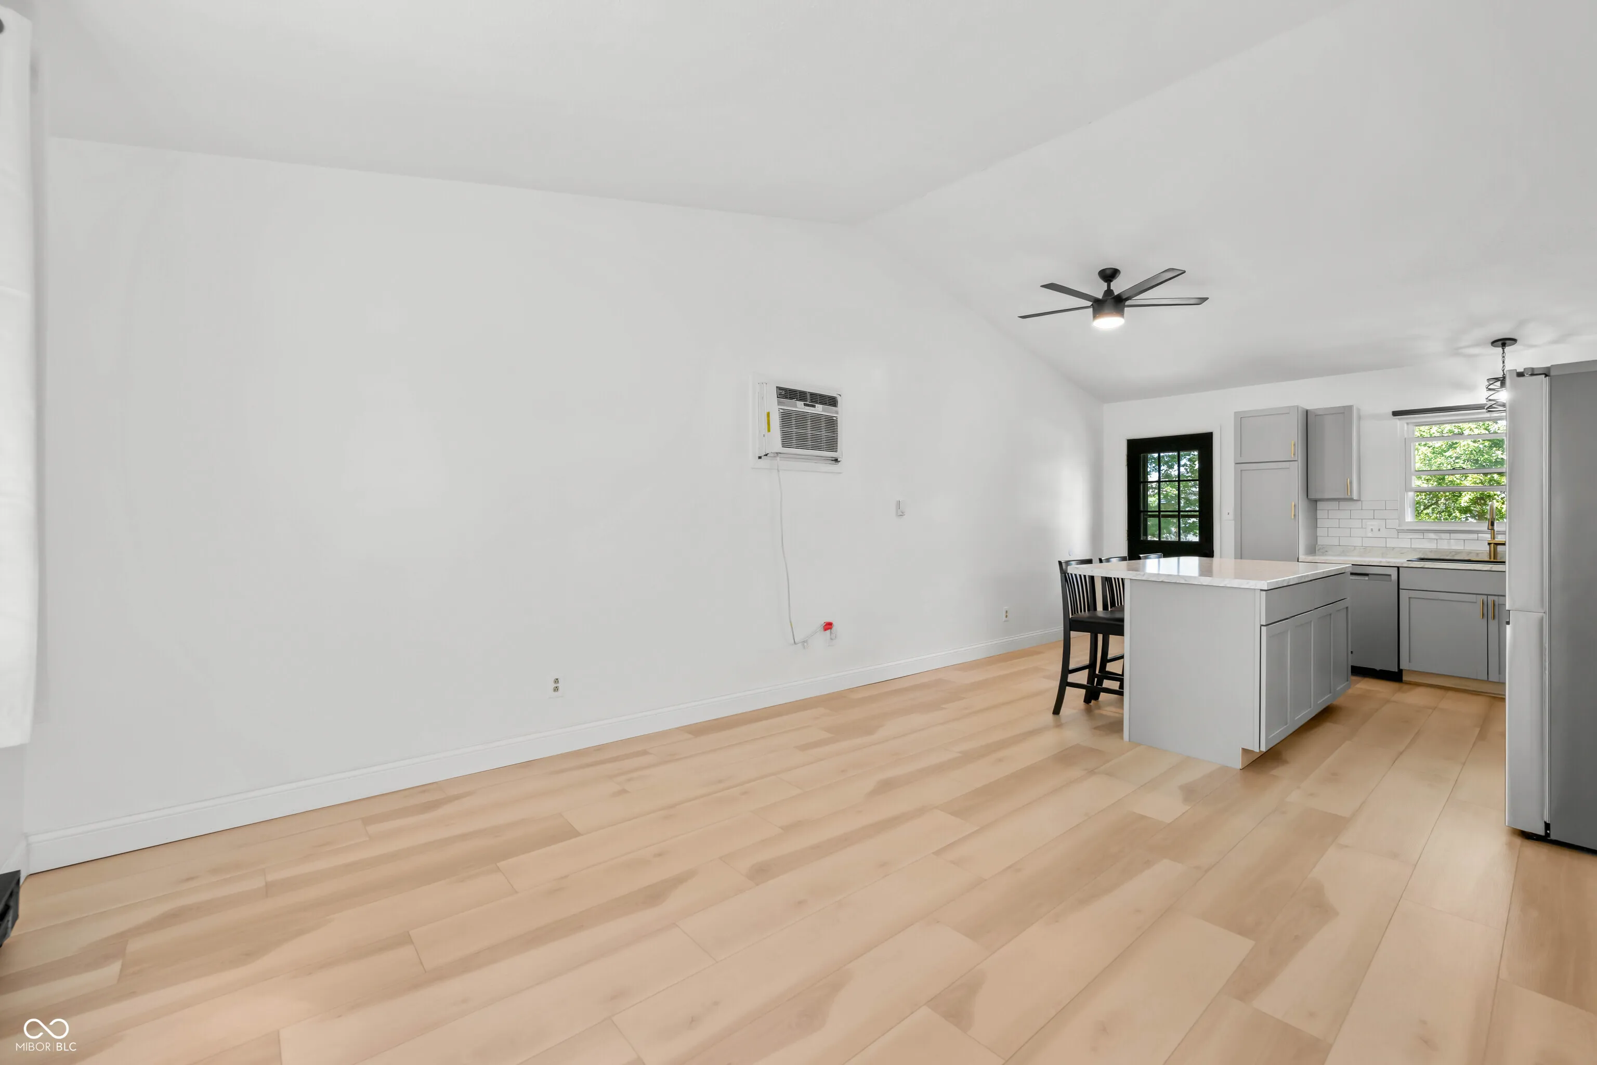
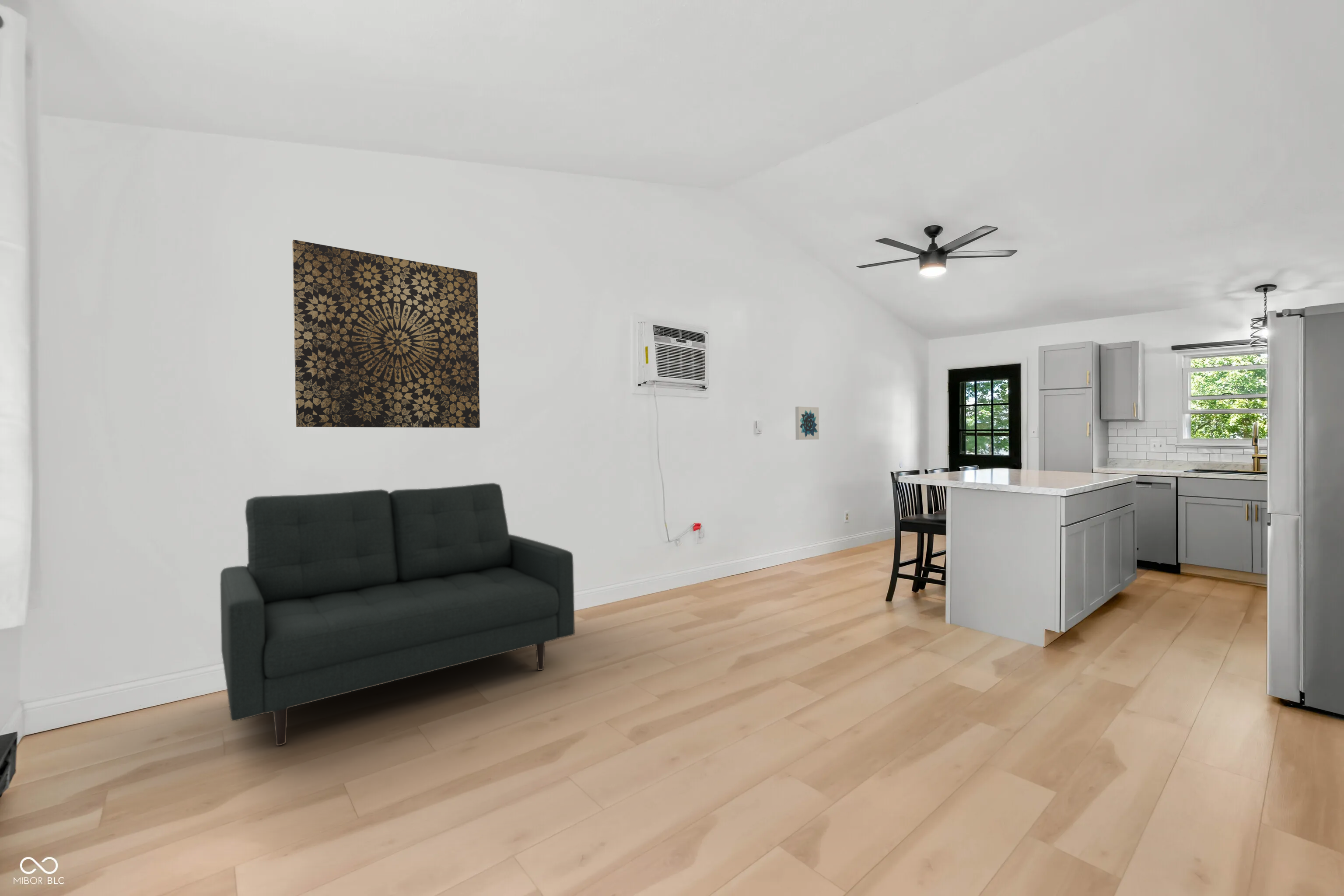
+ wall art (807, 423)
+ wall art (394, 343)
+ sofa (407, 585)
